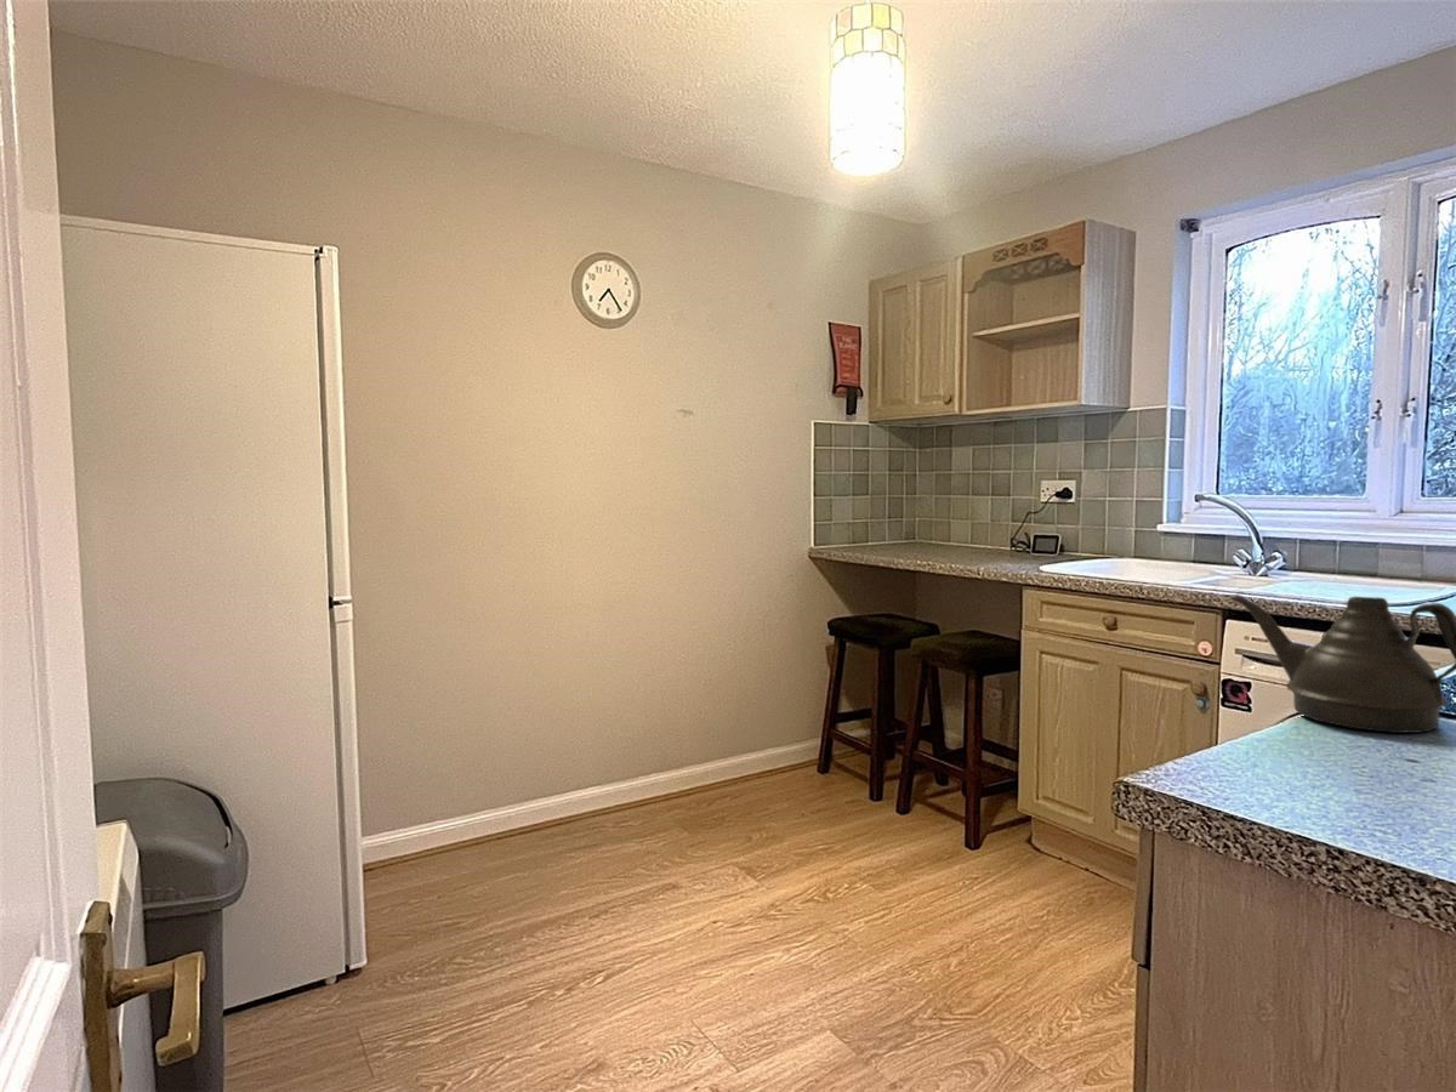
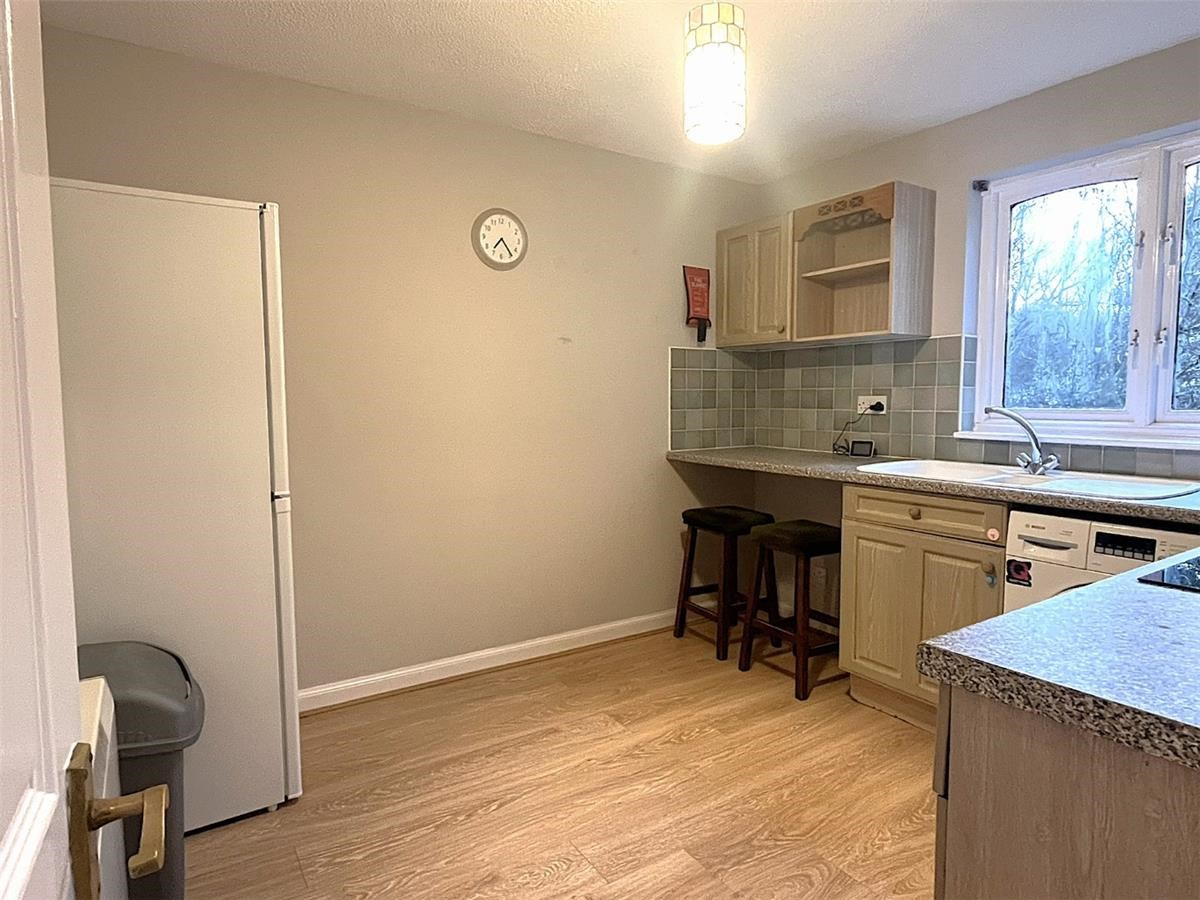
- teapot (1336, 653)
